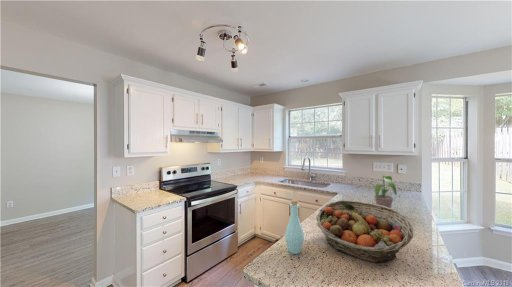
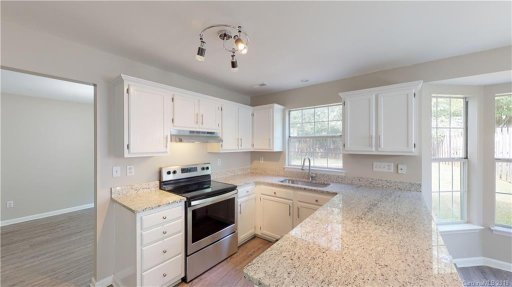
- fruit basket (359, 227)
- bottle (294, 225)
- potted plant (383, 192)
